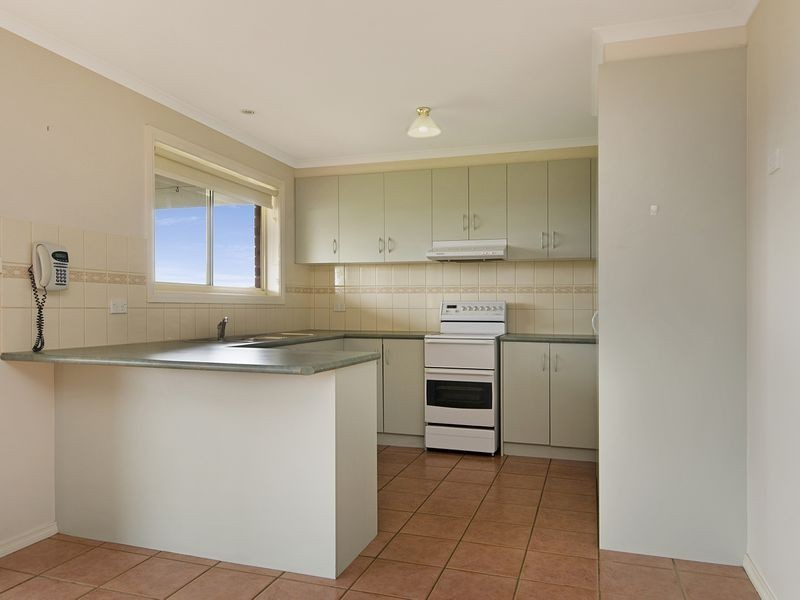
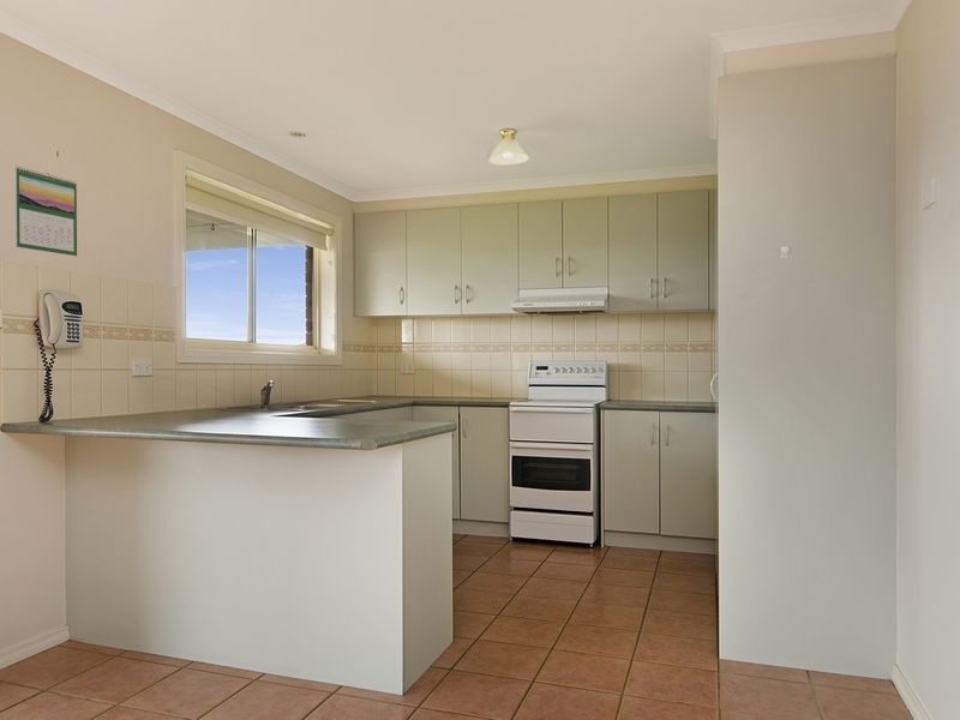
+ calendar (47, 211)
